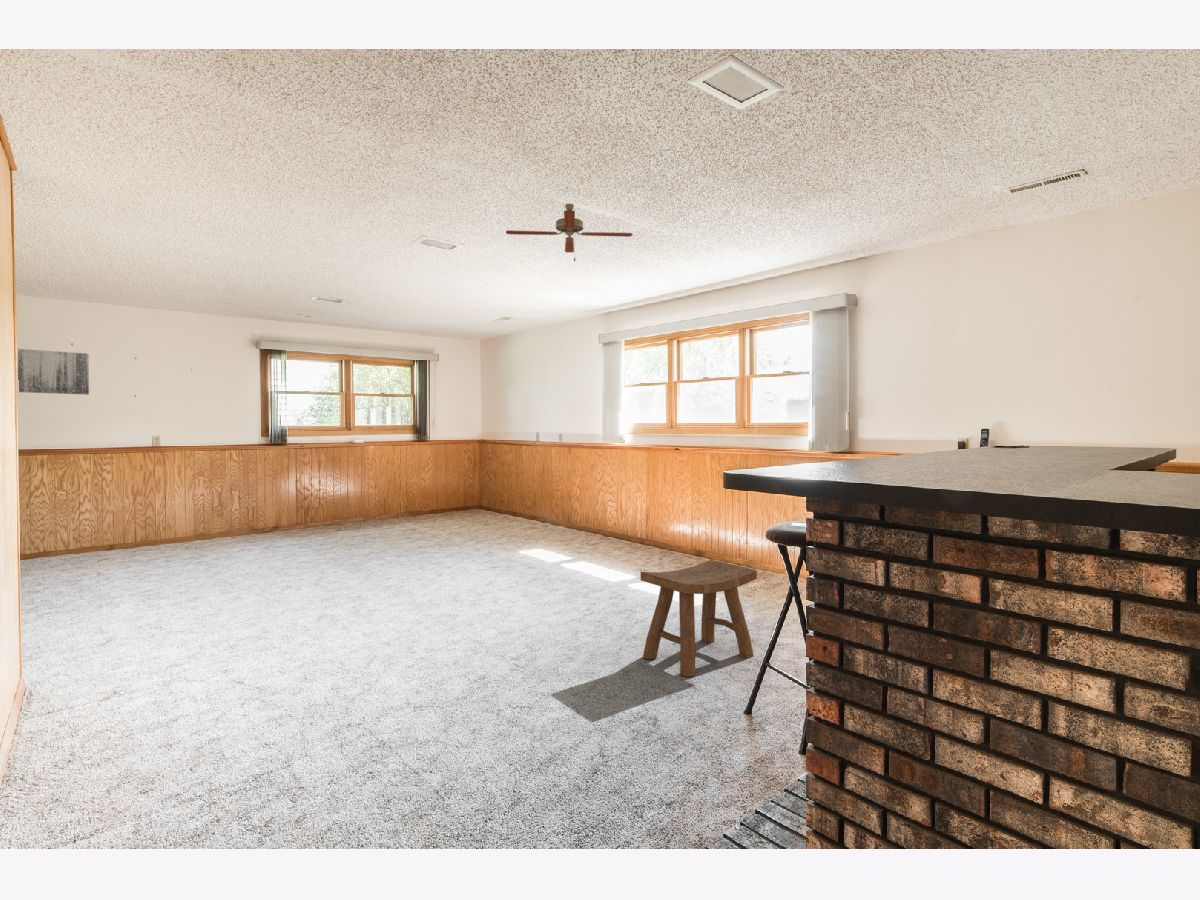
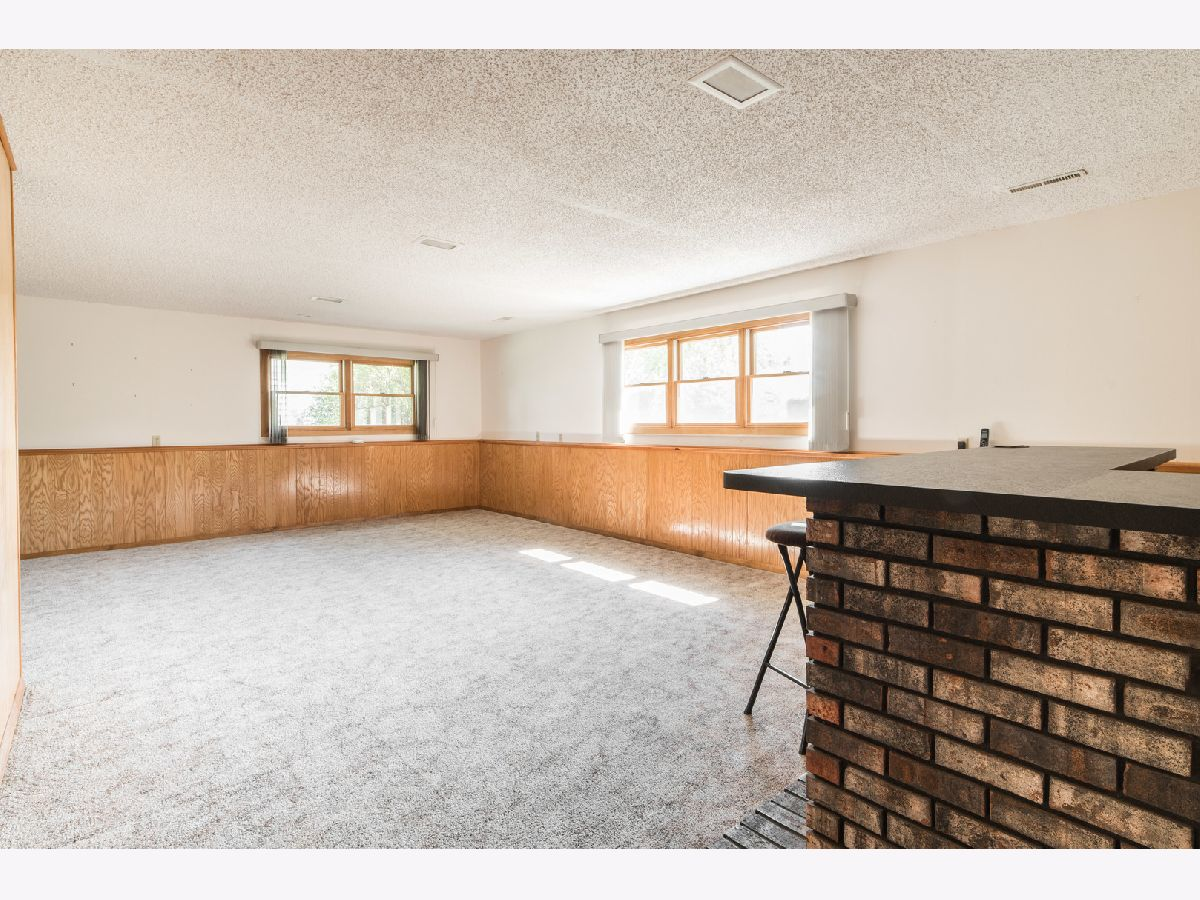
- stool (702, 613)
- ceiling fan (569, 233)
- wall art (46, 371)
